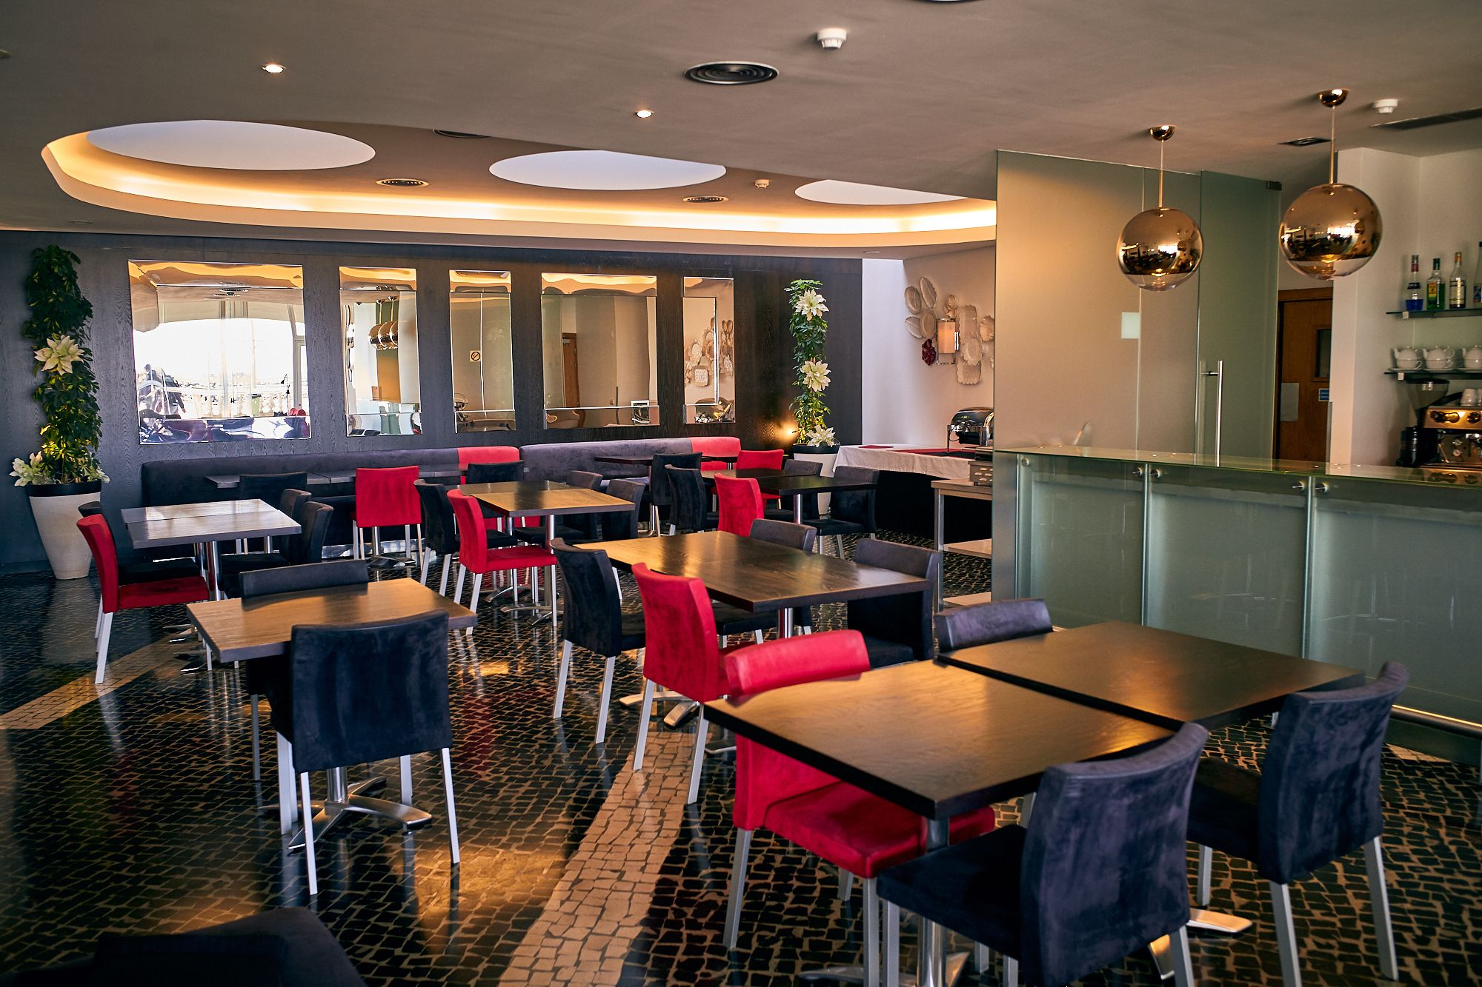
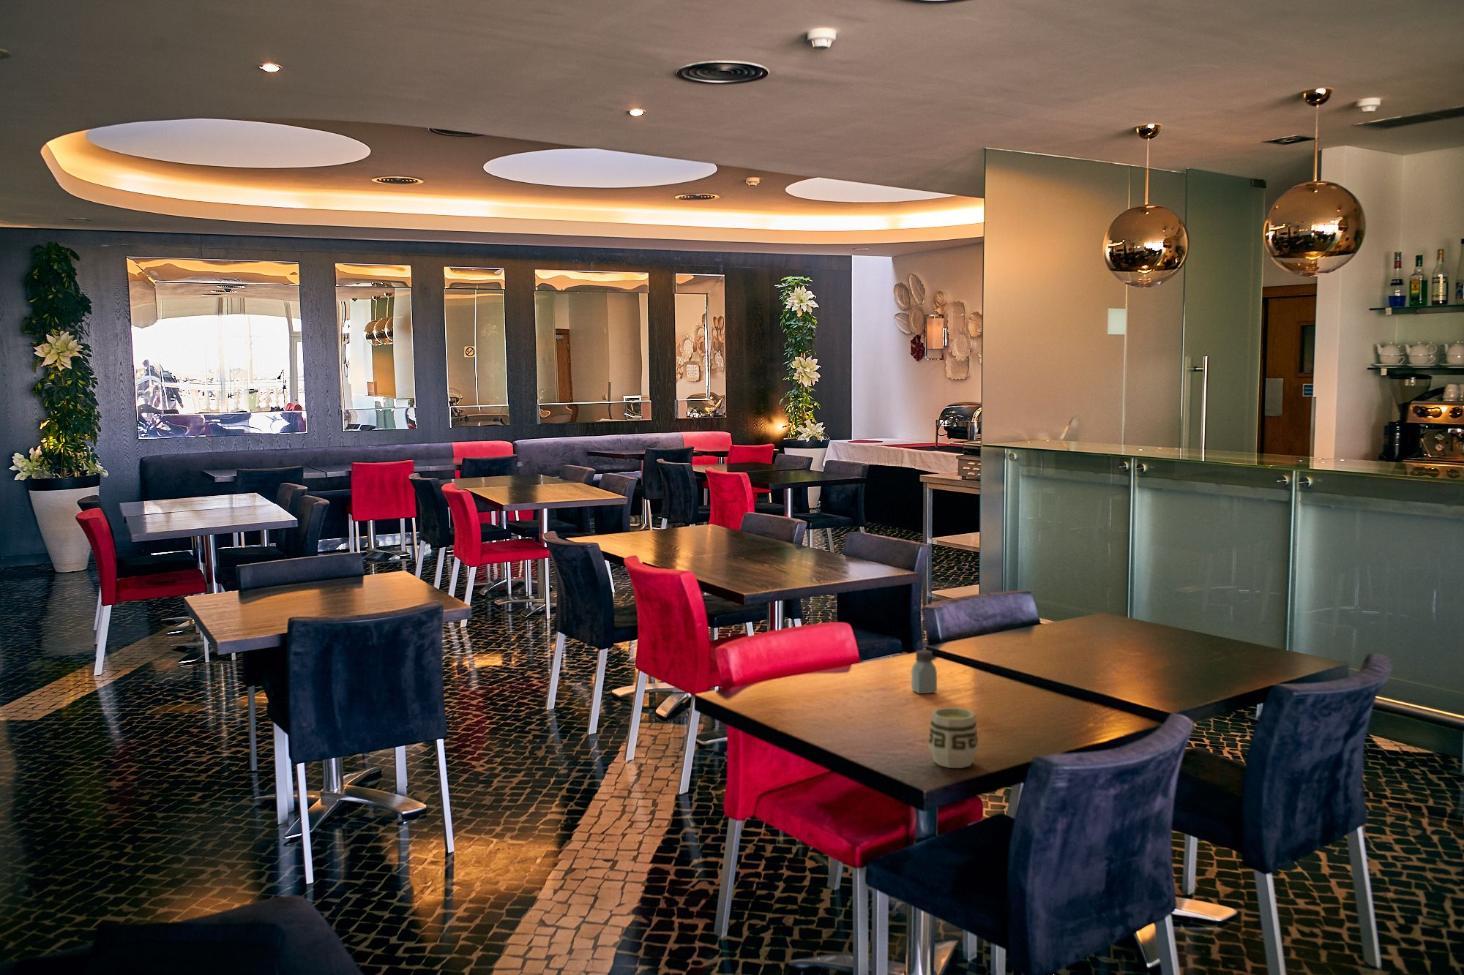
+ cup (954, 738)
+ saltshaker (924, 670)
